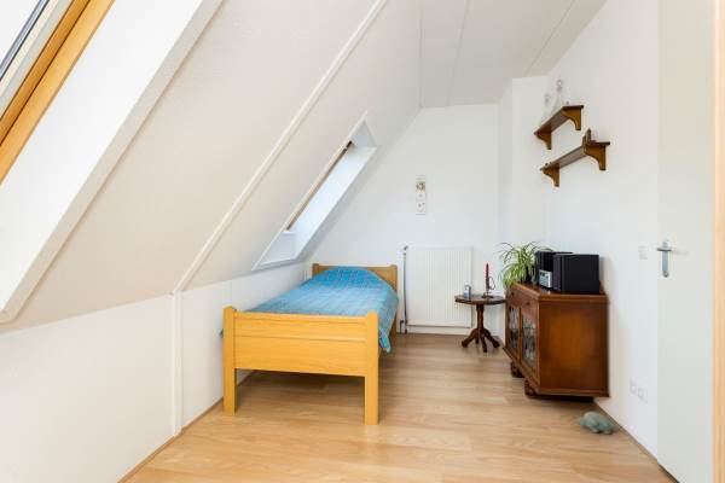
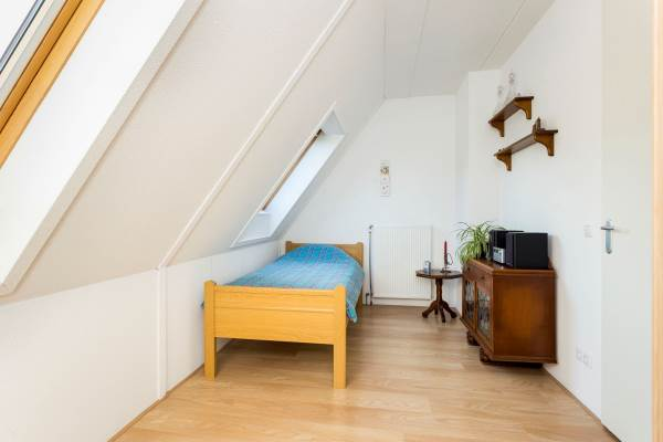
- plush toy (597, 421)
